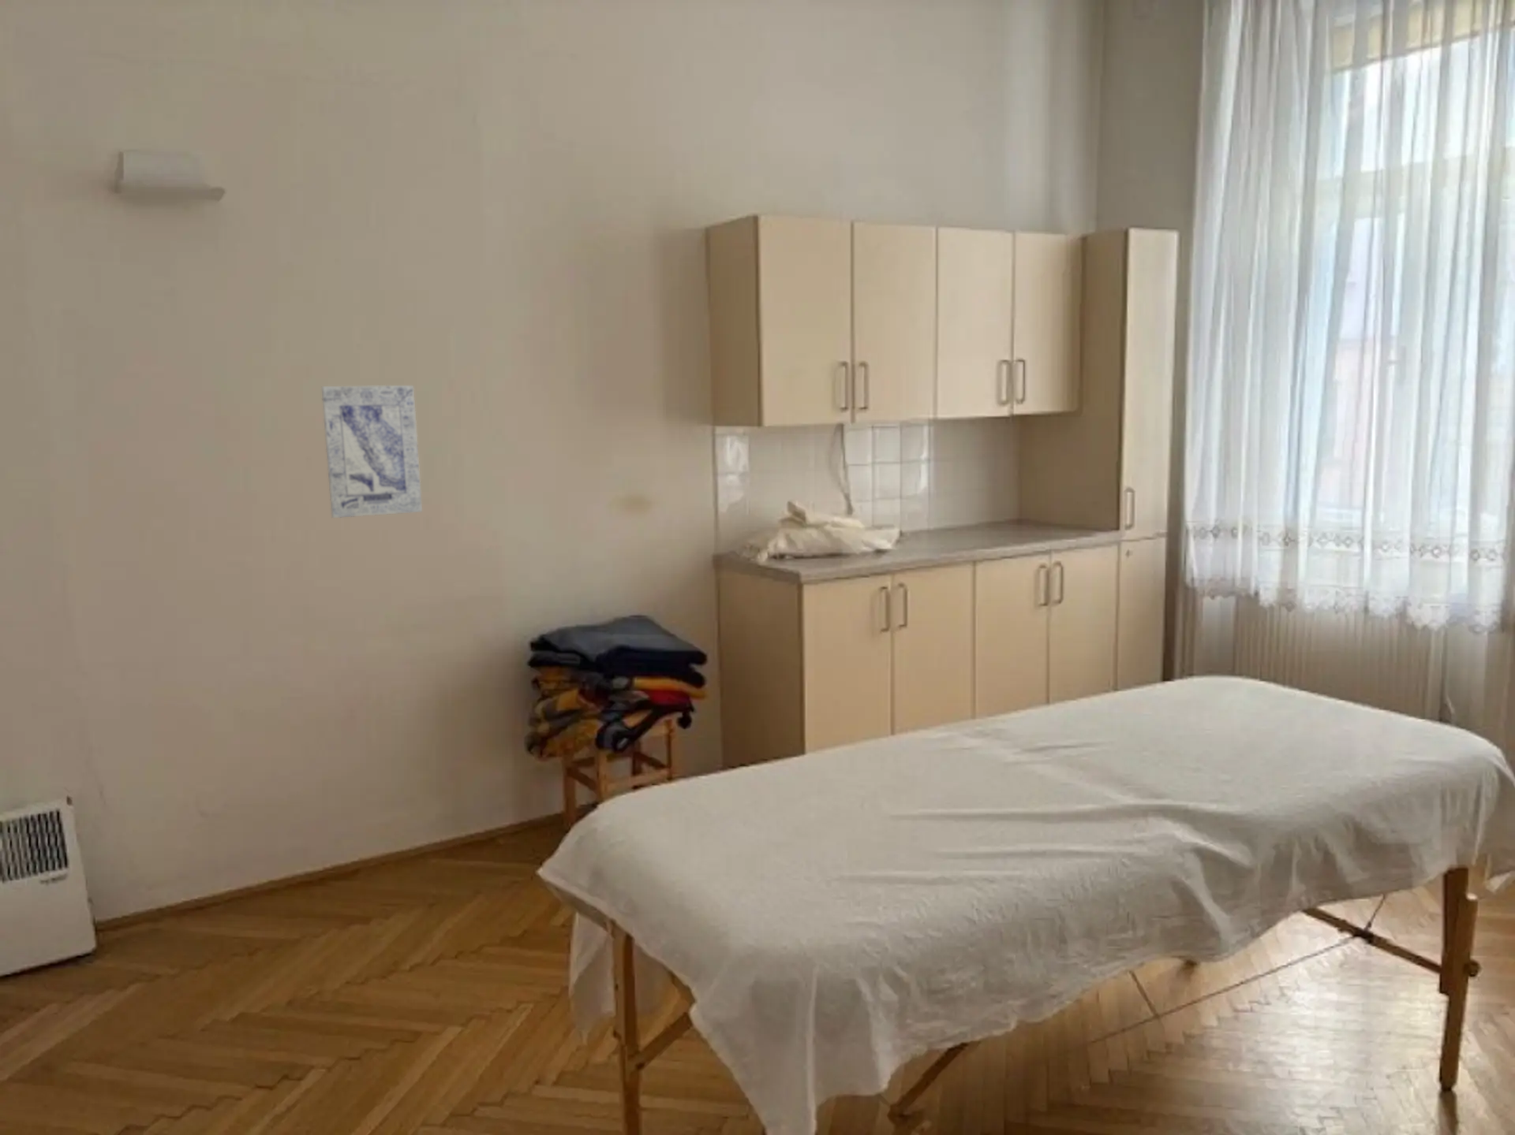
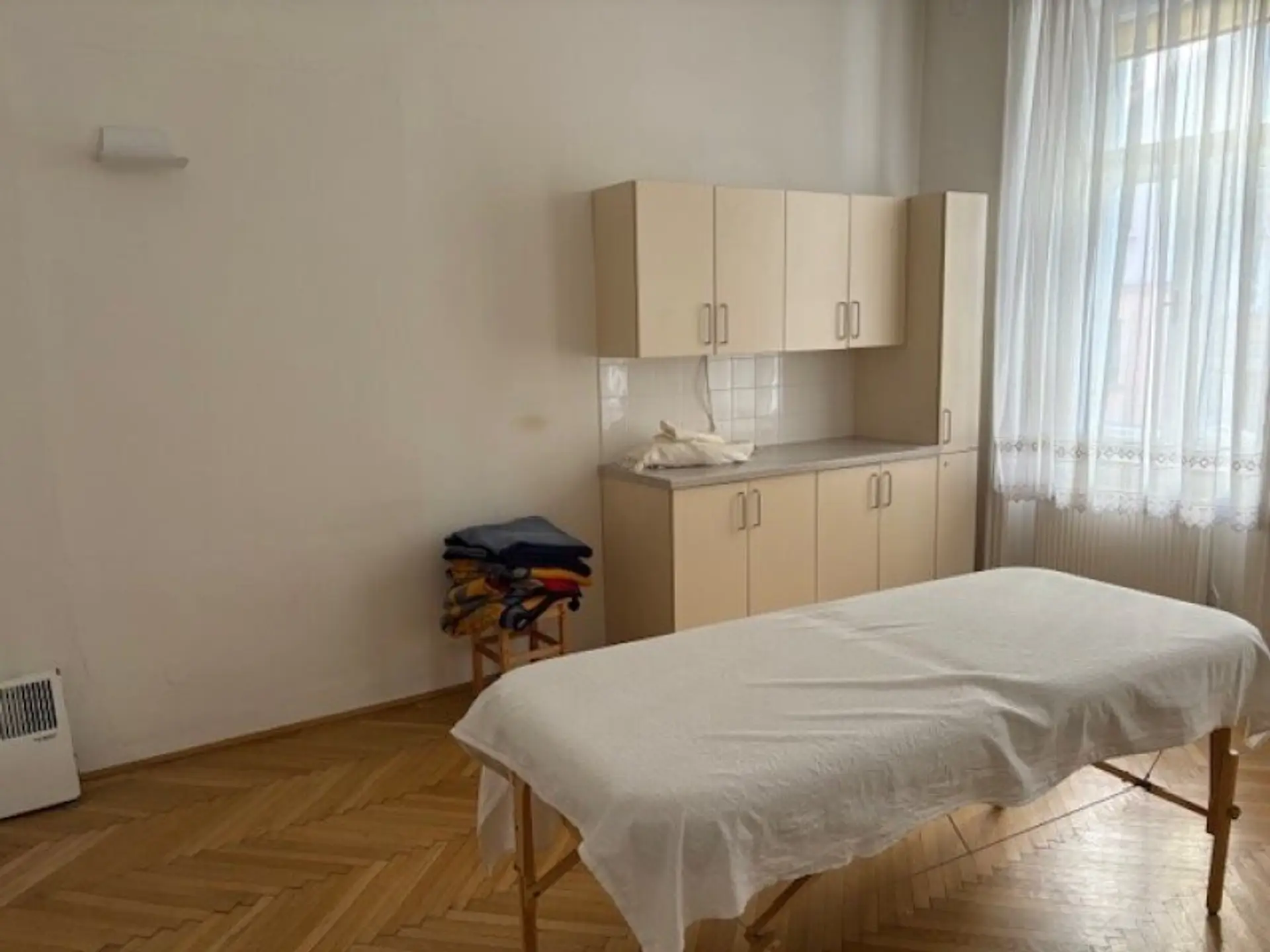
- wall art (372, 451)
